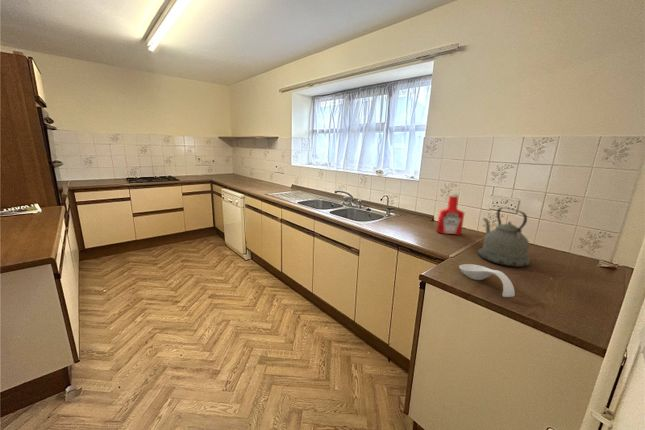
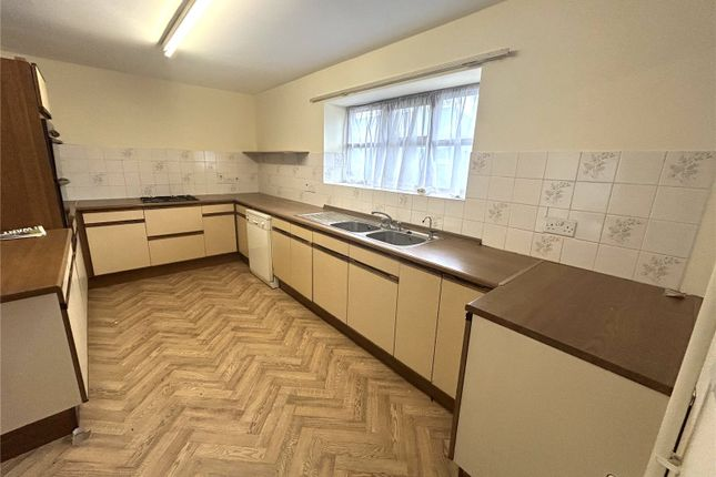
- soap bottle (451, 213)
- spoon rest (486, 274)
- kettle (504, 233)
